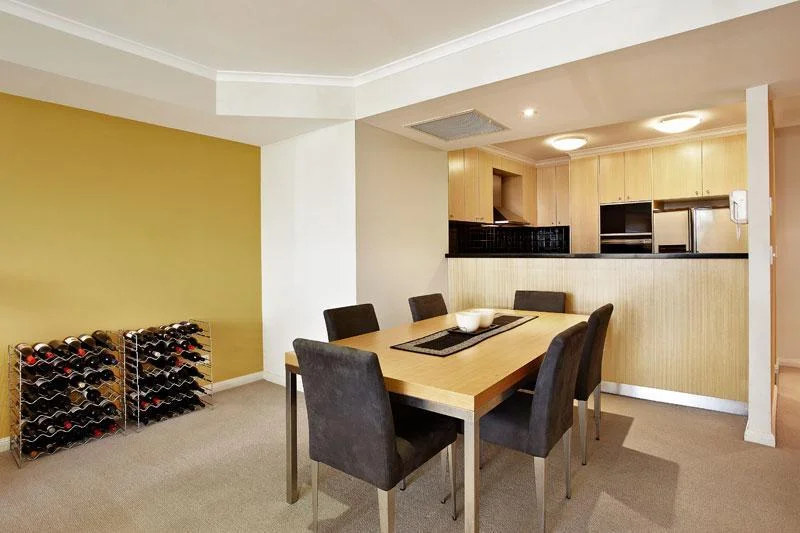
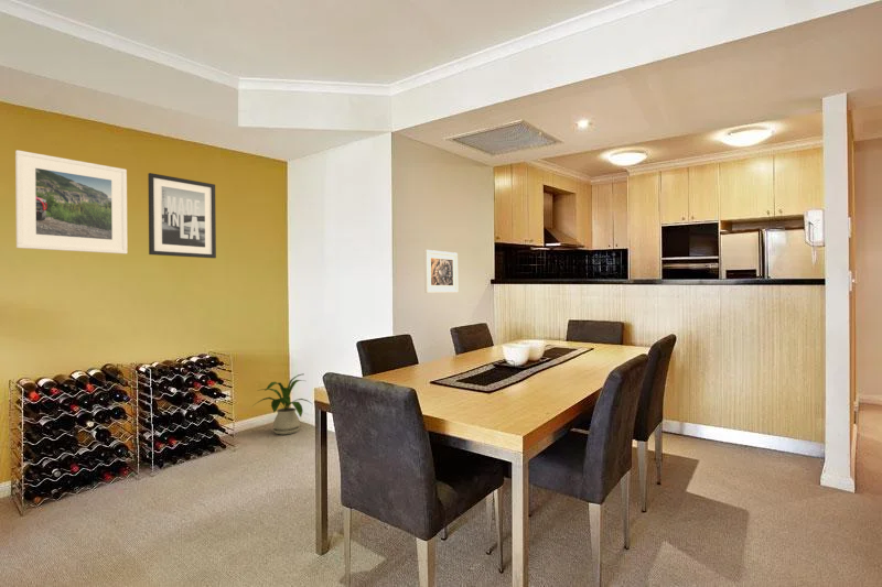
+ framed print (75, 205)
+ wall art (183, 217)
+ house plant (283, 401)
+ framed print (441, 272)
